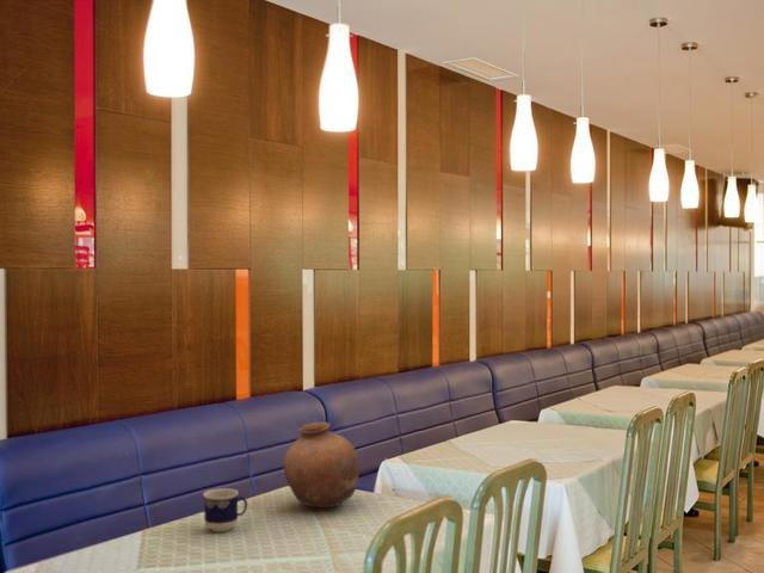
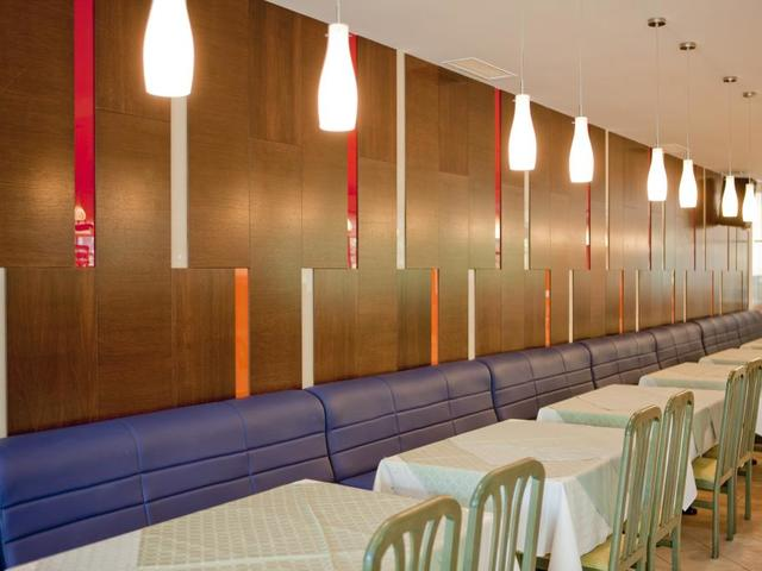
- pottery (321, 463)
- cup (226, 511)
